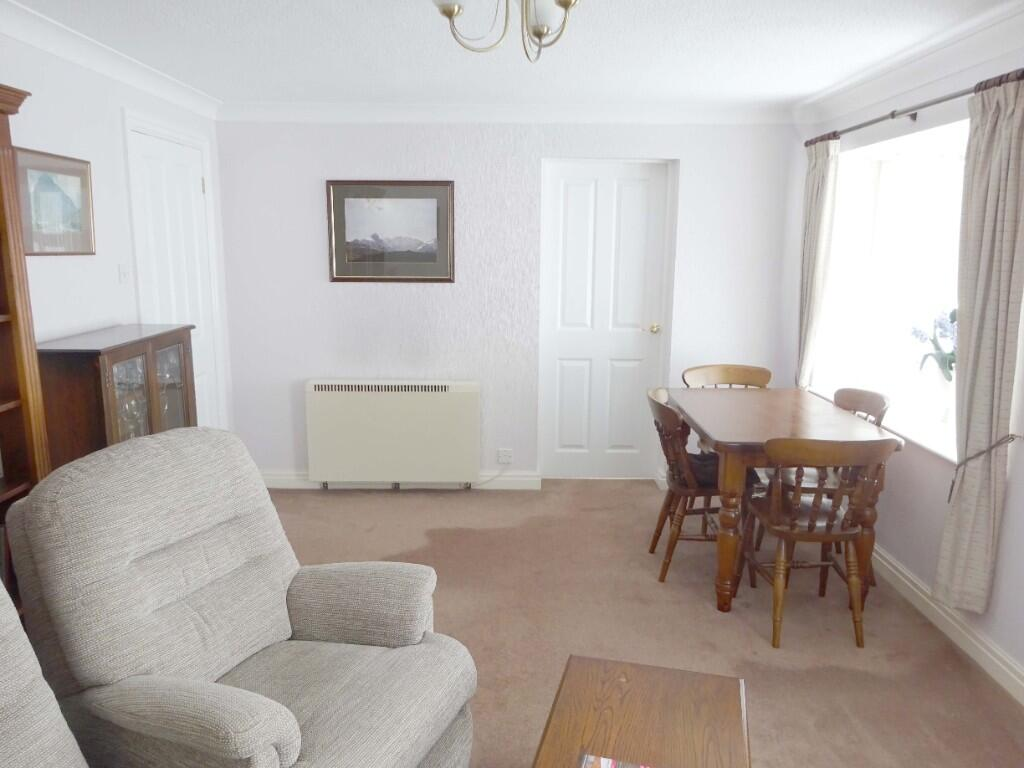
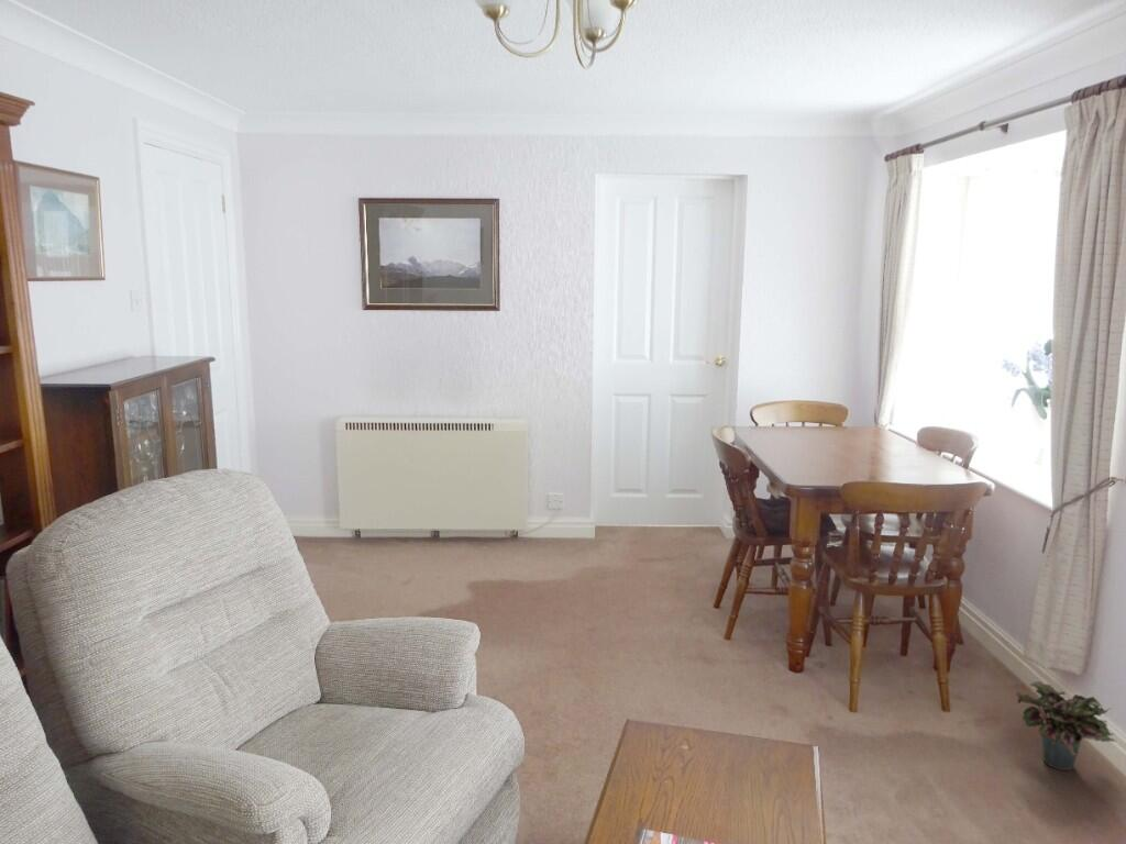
+ potted plant (1063, 729)
